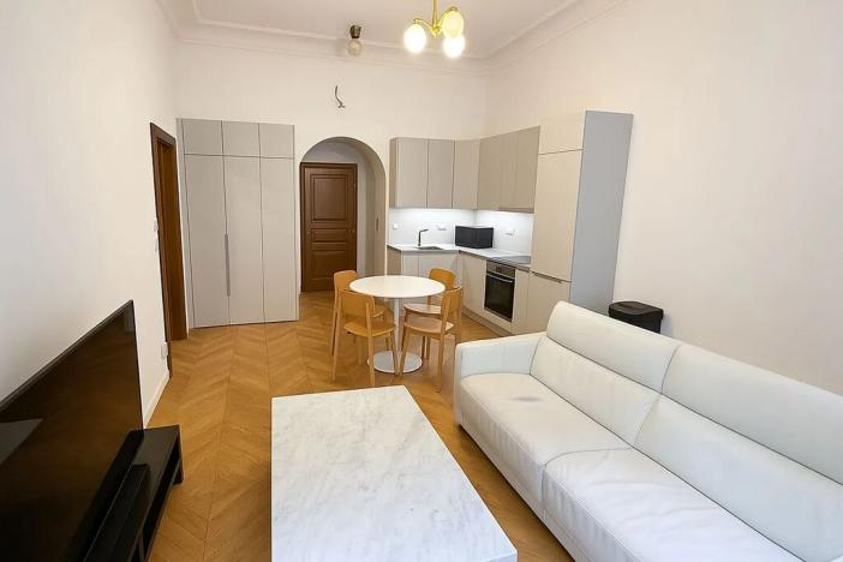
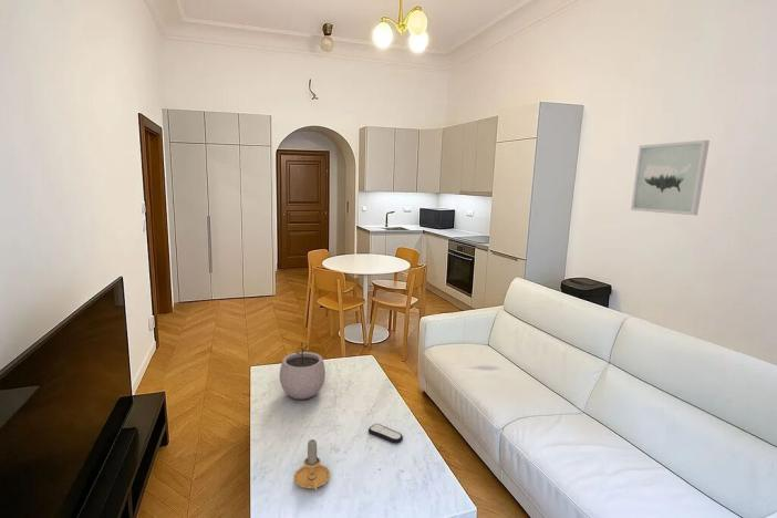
+ wall art (666, 178)
+ plant pot (302, 369)
+ candle (312, 462)
+ remote control (385, 433)
